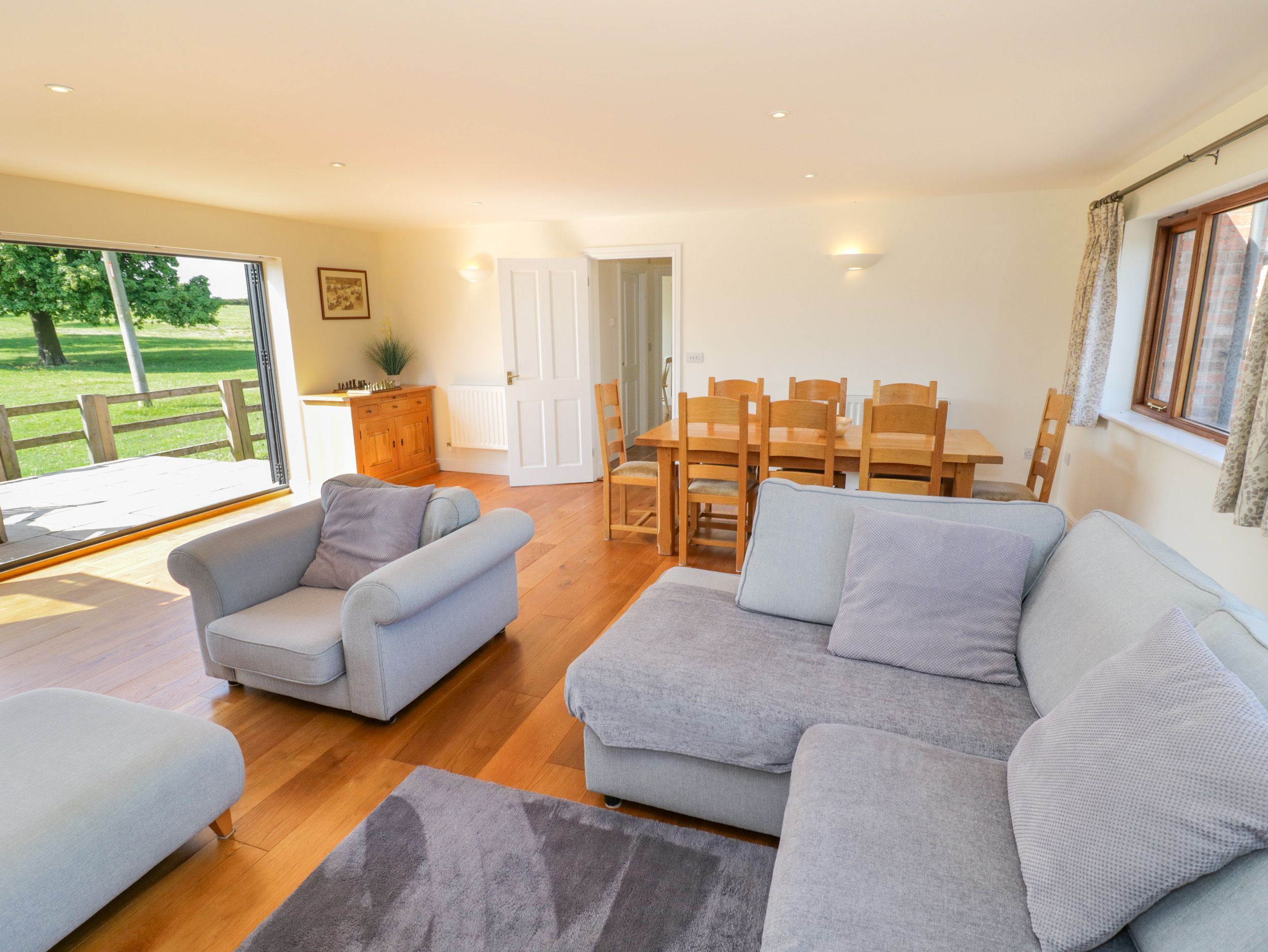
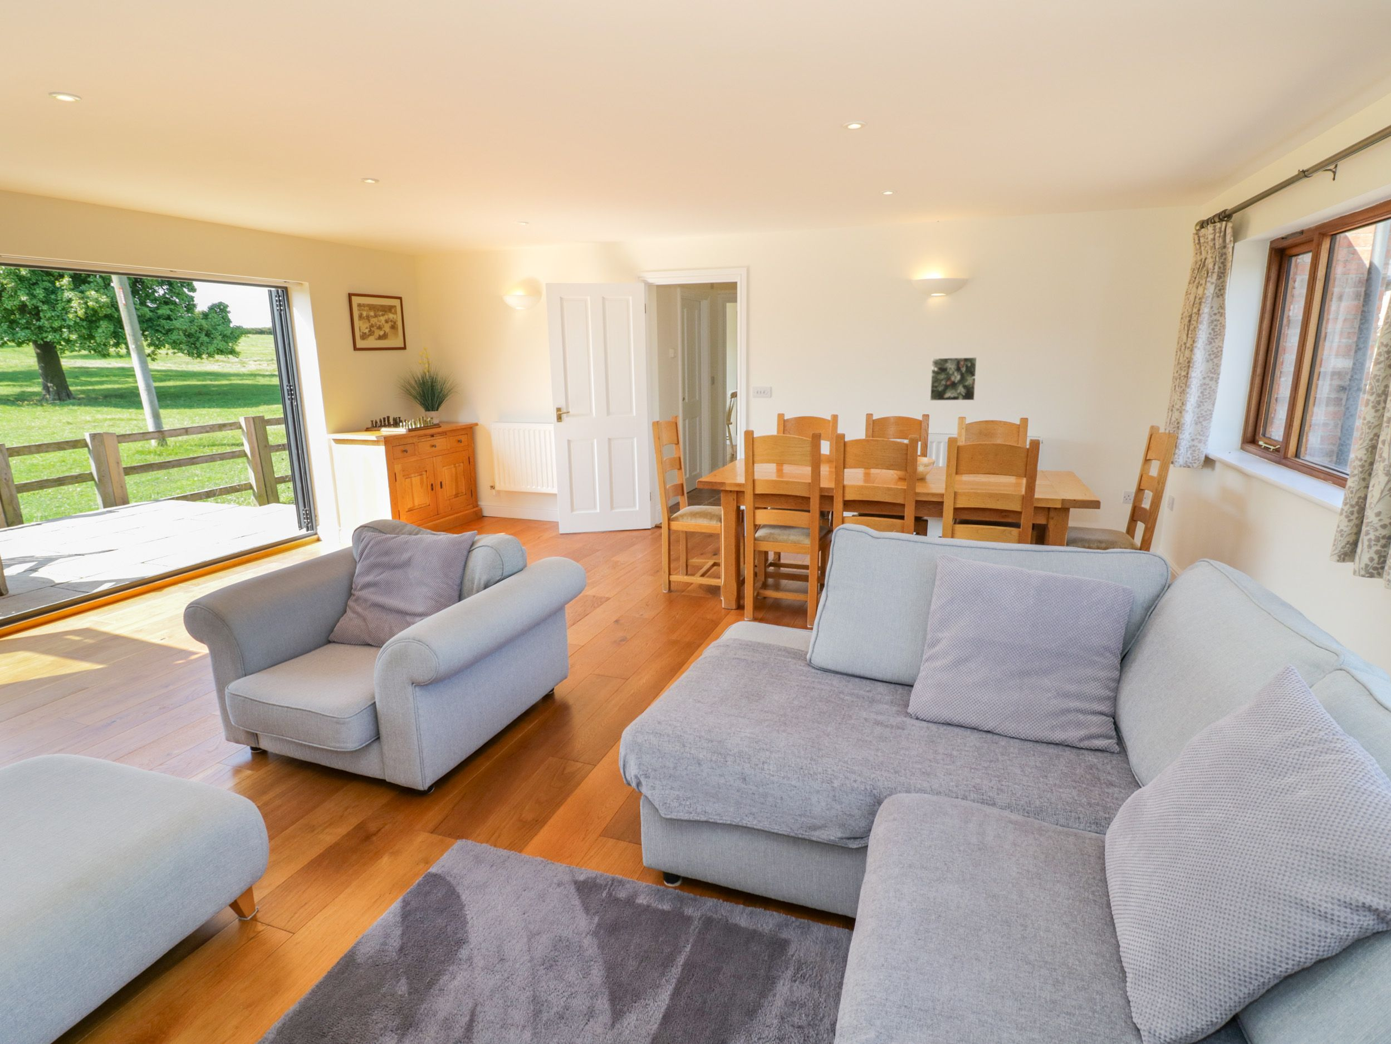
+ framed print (953, 379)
